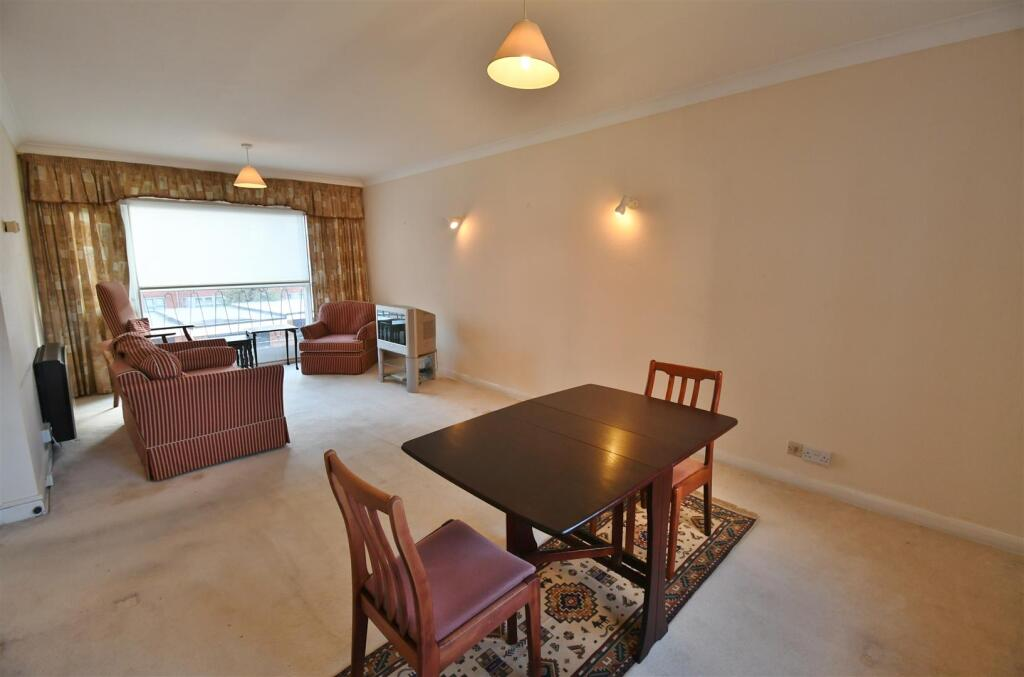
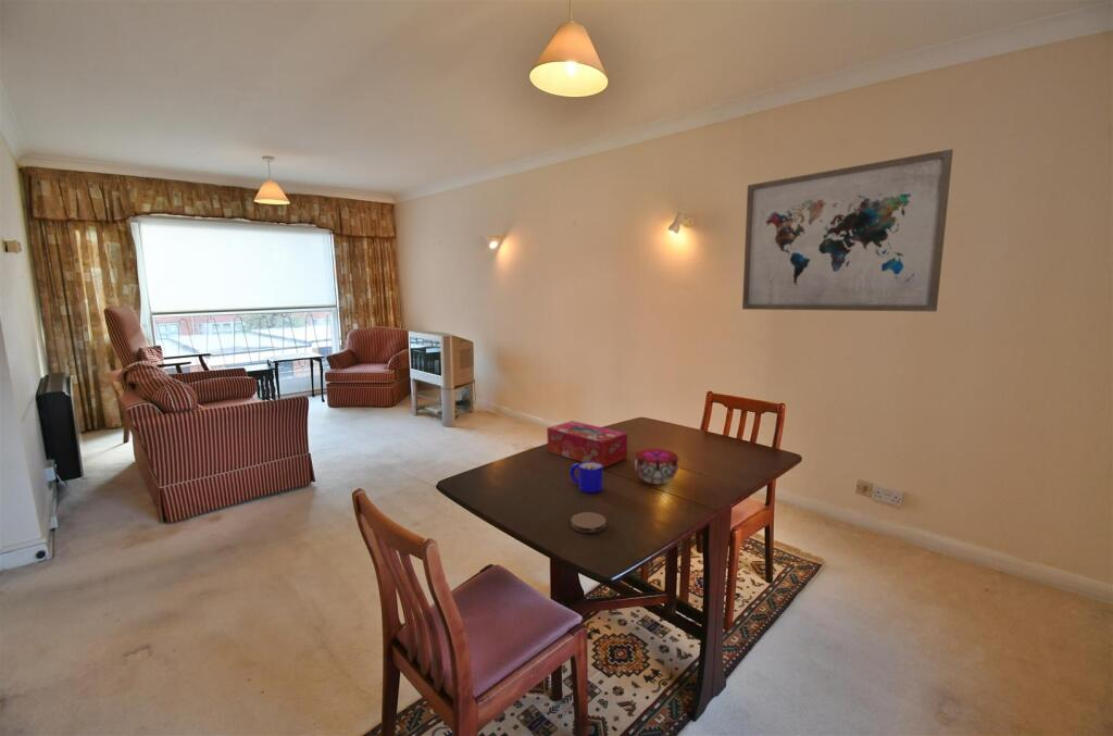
+ wall art (831, 241)
+ tissue box (586, 442)
+ mug (585, 475)
+ decorative bowl (655, 469)
+ coaster (588, 522)
